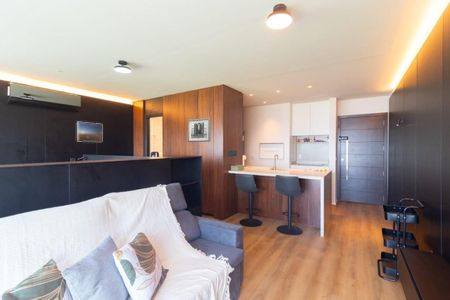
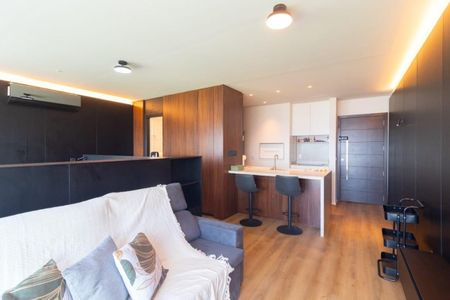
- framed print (90, 132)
- wall art (198, 130)
